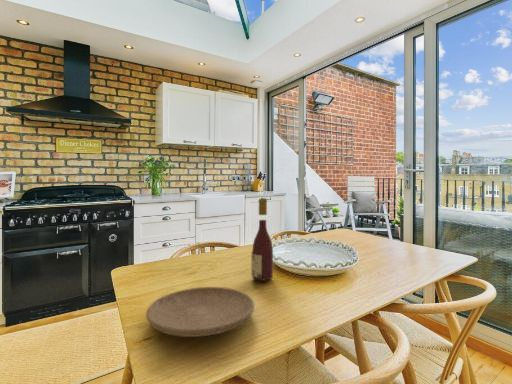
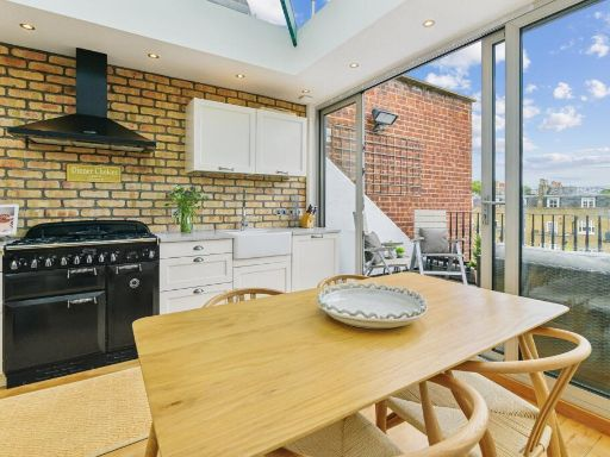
- plate (202, 312)
- wine bottle (262, 239)
